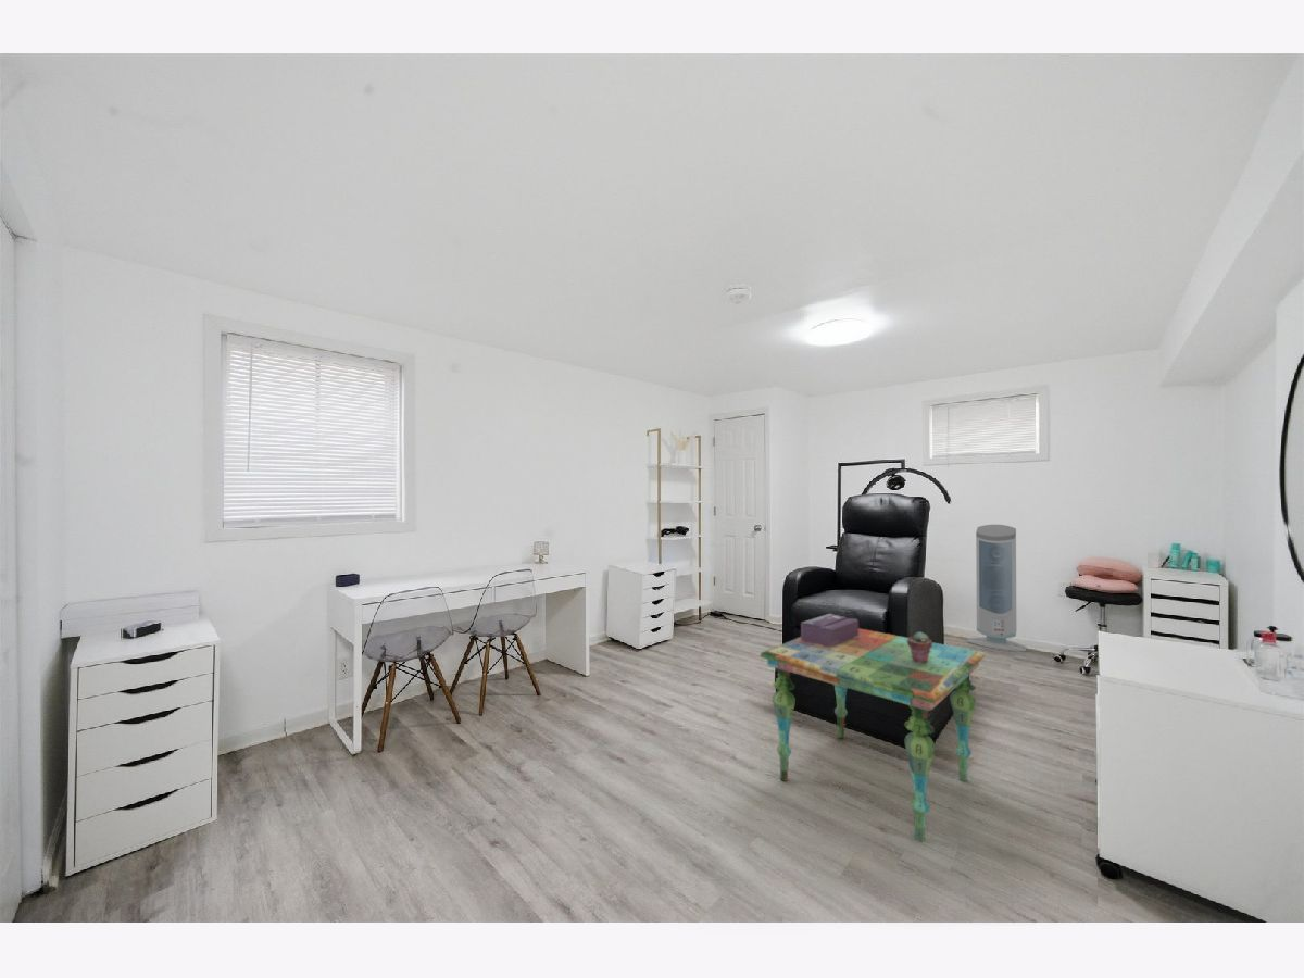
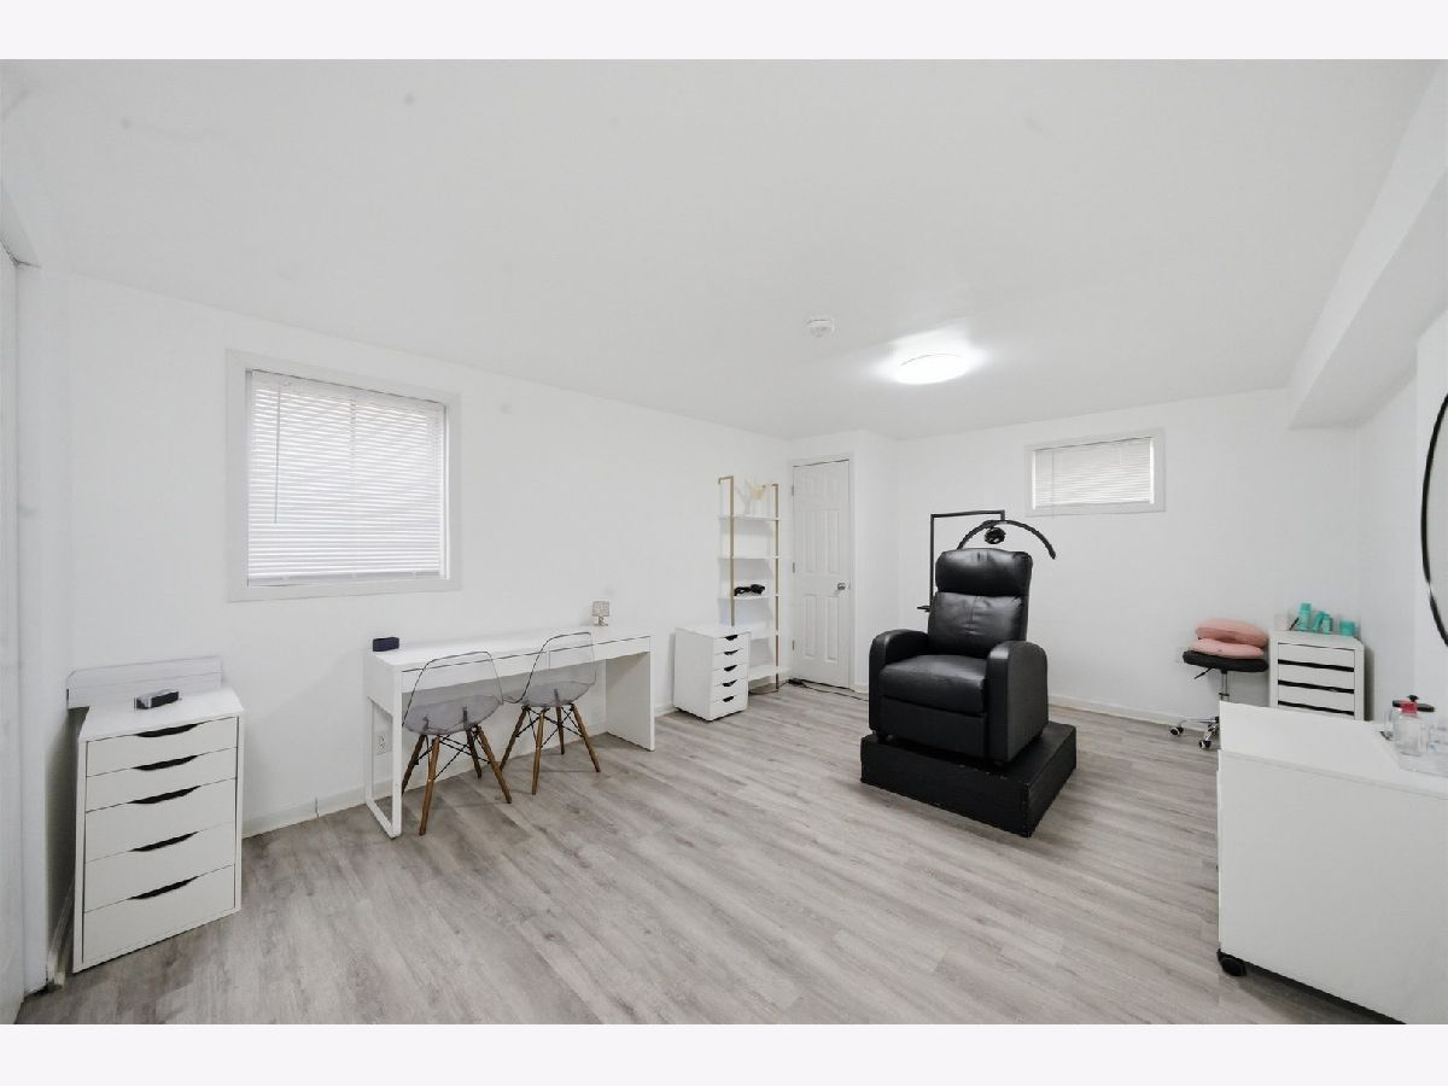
- potted succulent (919, 644)
- side table (879, 697)
- air purifier (995, 585)
- tissue box (829, 628)
